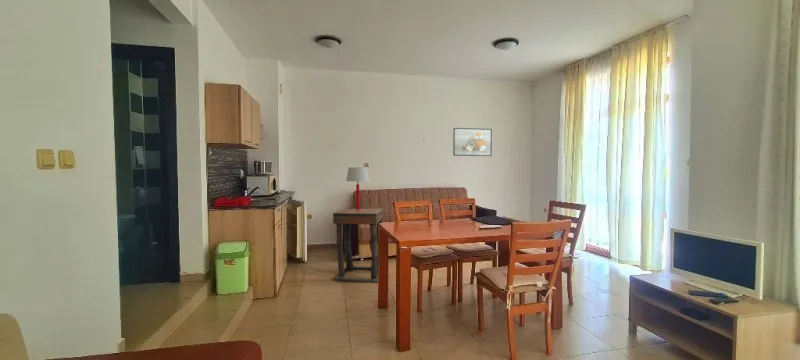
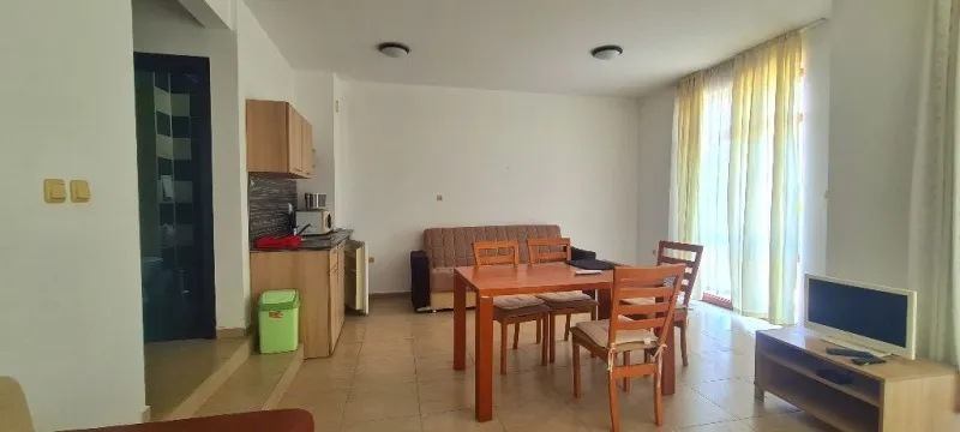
- table lamp (357, 188)
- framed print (472, 142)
- side table (369, 242)
